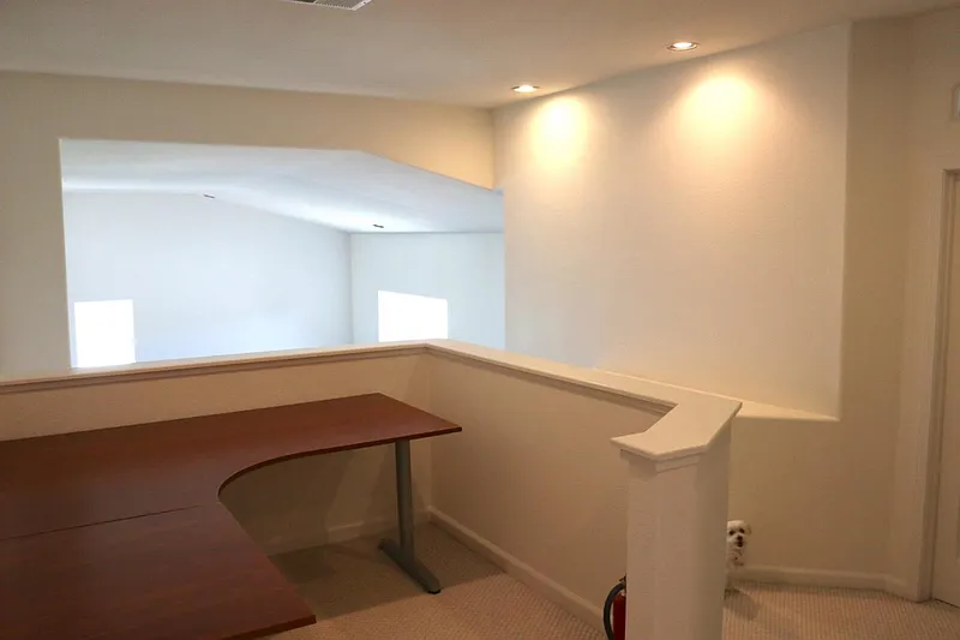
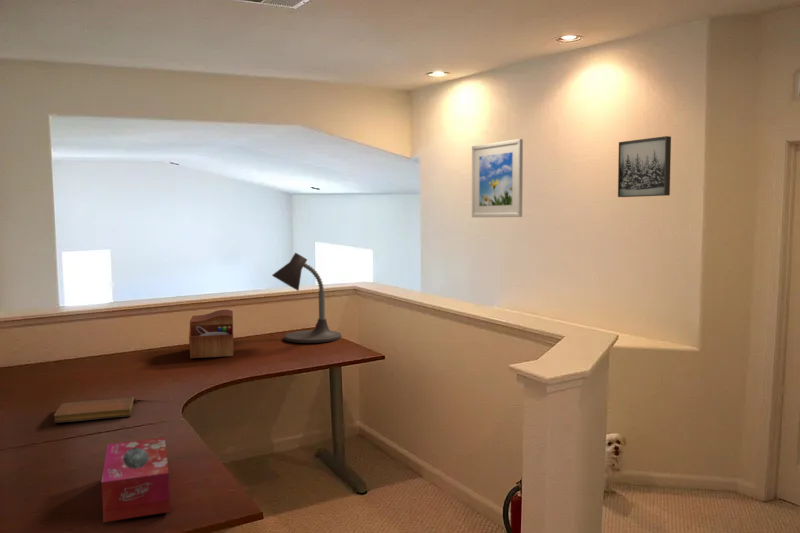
+ tissue box (136, 476)
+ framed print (495, 180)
+ notebook (96, 409)
+ desk lamp (298, 290)
+ wall art (643, 167)
+ sewing box (210, 333)
